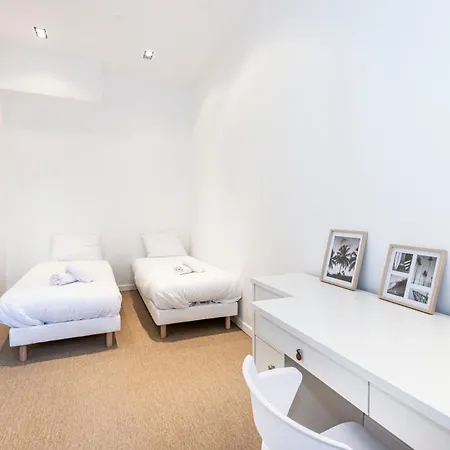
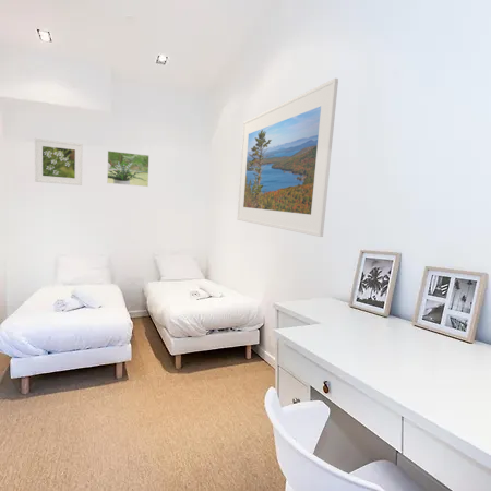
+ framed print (128, 169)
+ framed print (274, 167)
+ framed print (59, 163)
